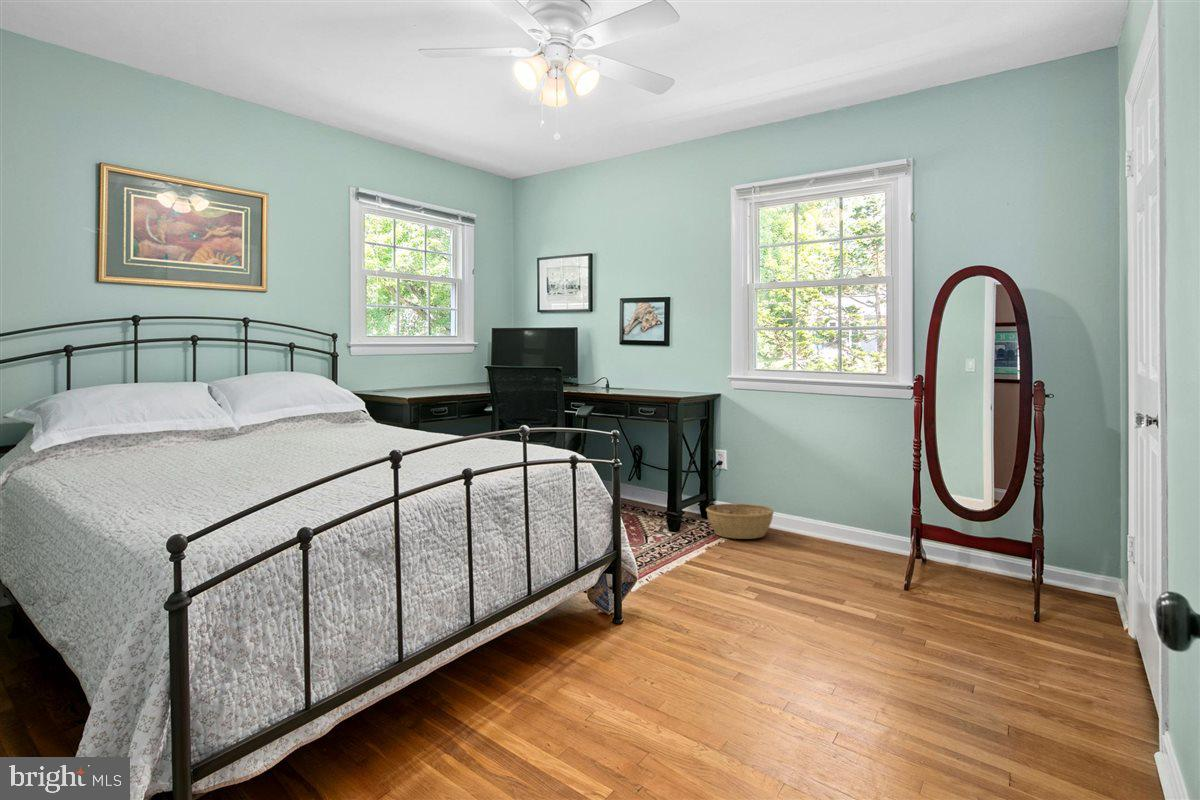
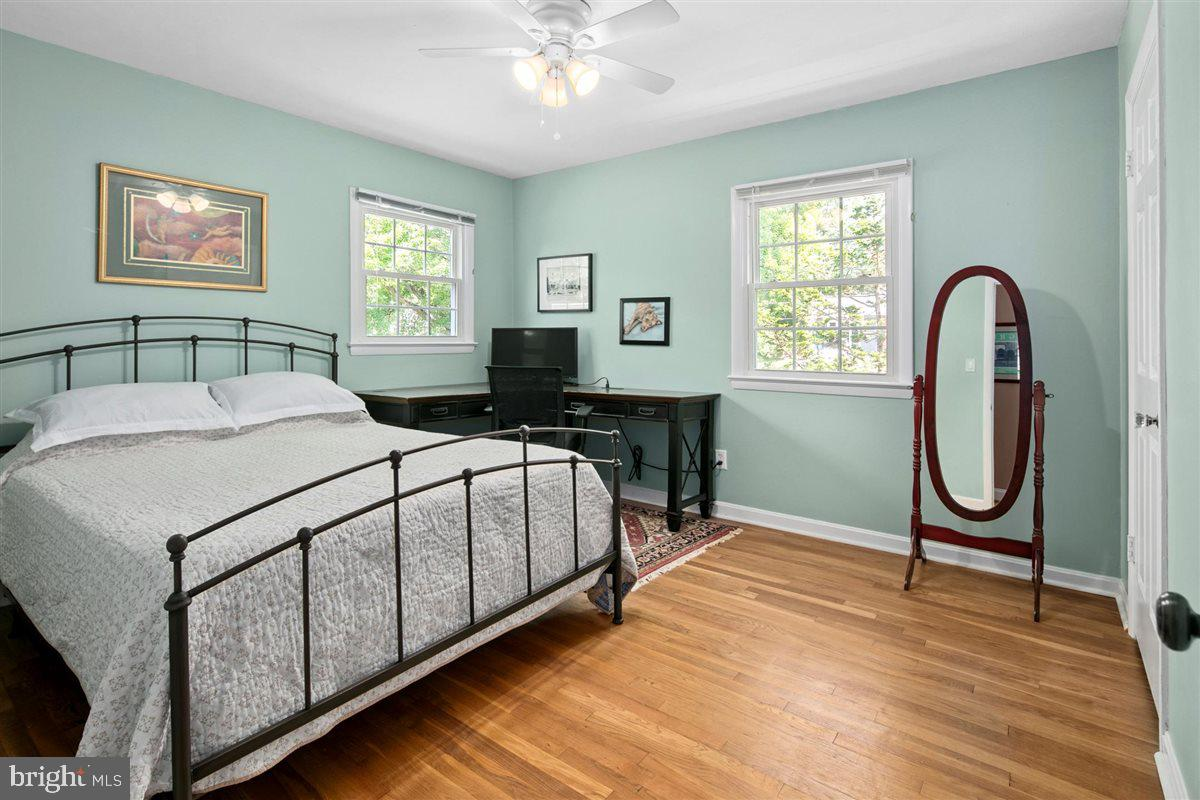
- basket (739, 521)
